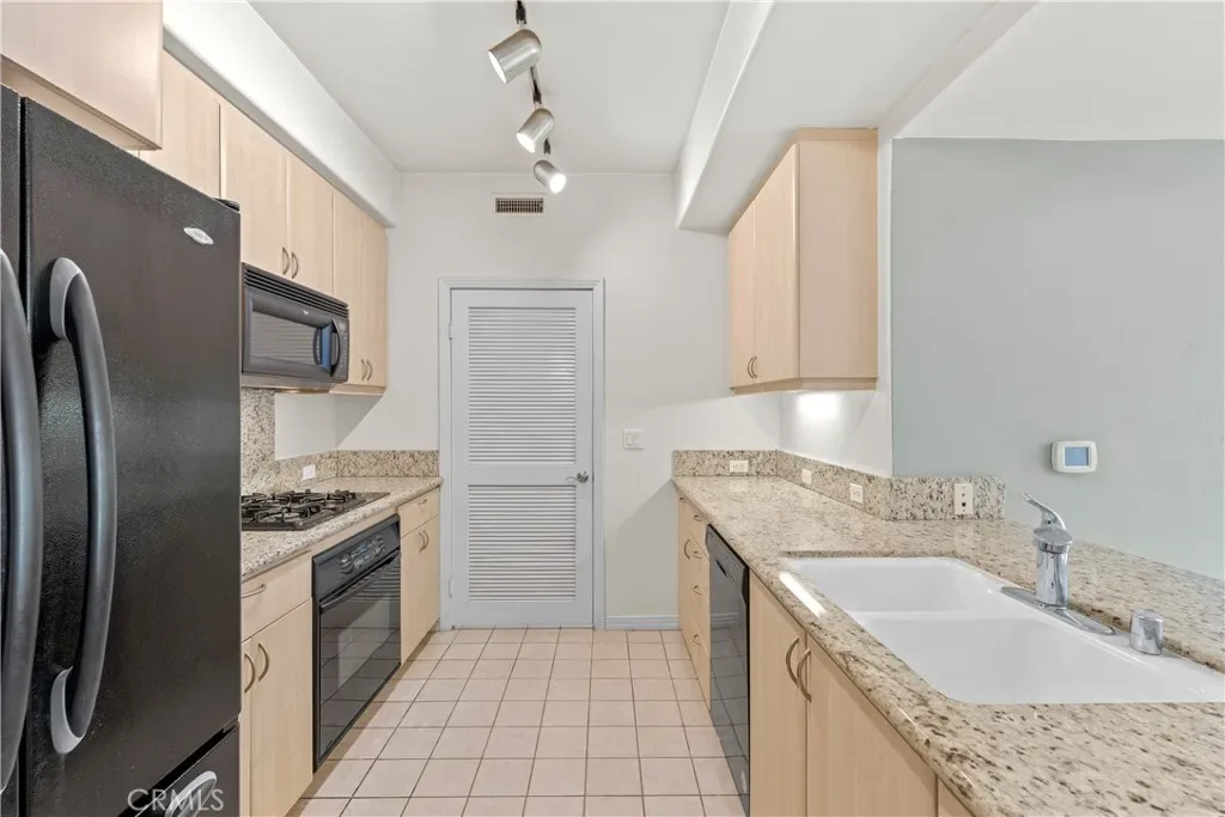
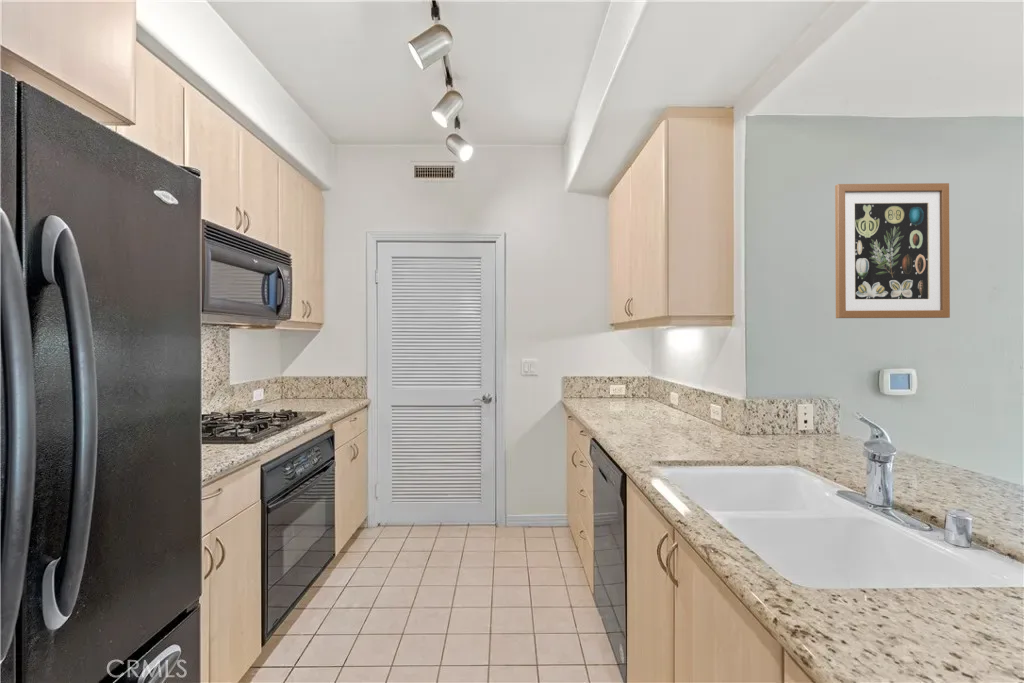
+ wall art (892, 251)
